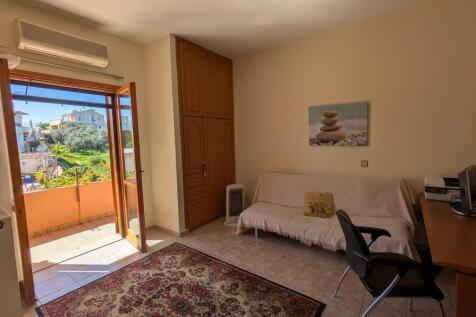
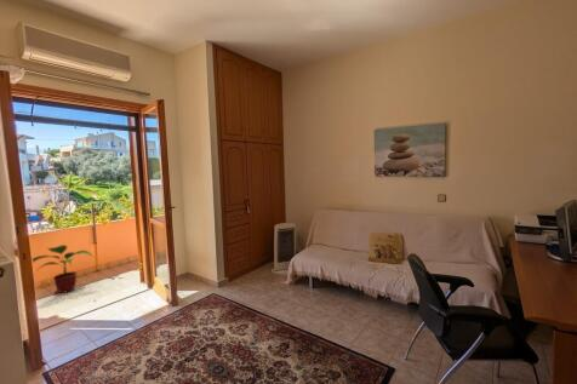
+ potted plant (56, 275)
